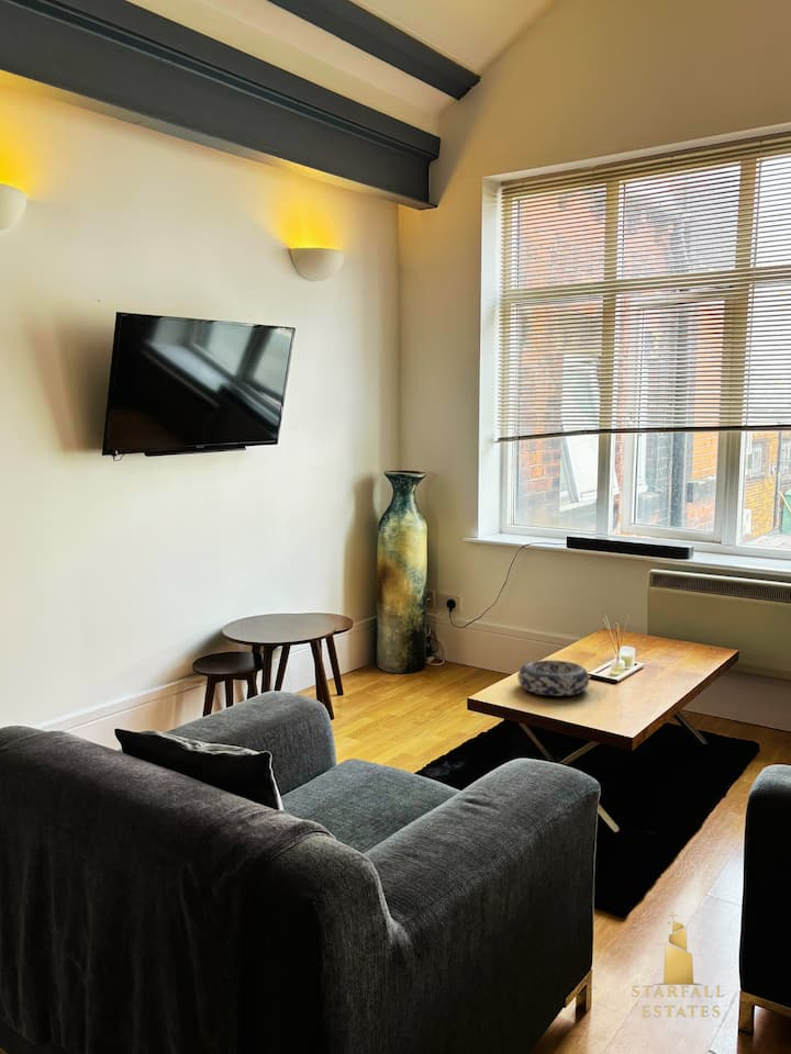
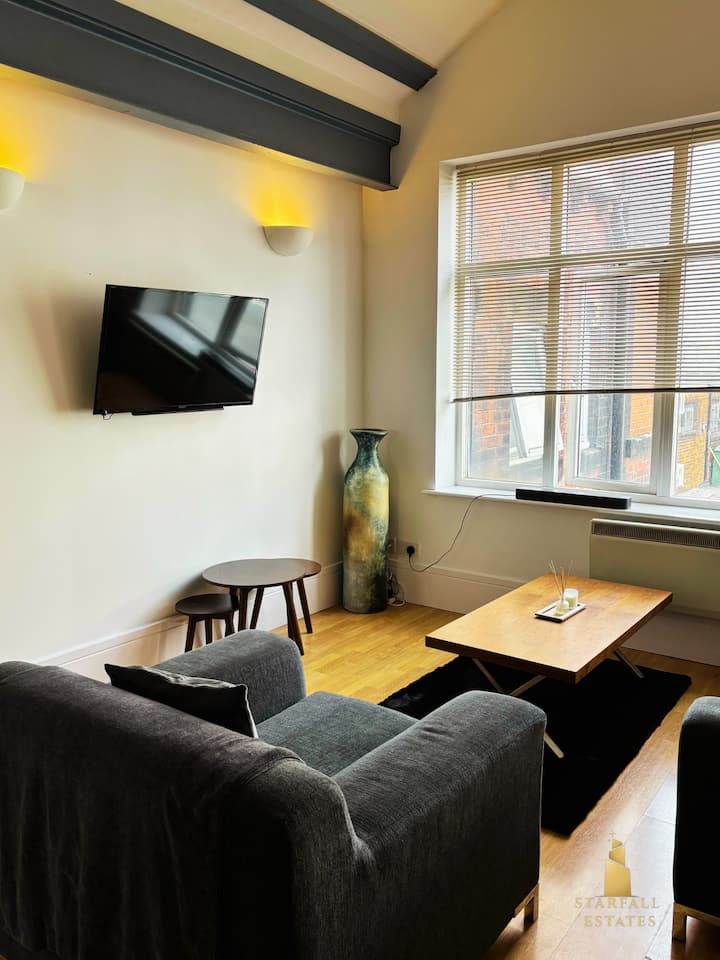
- decorative bowl (553, 677)
